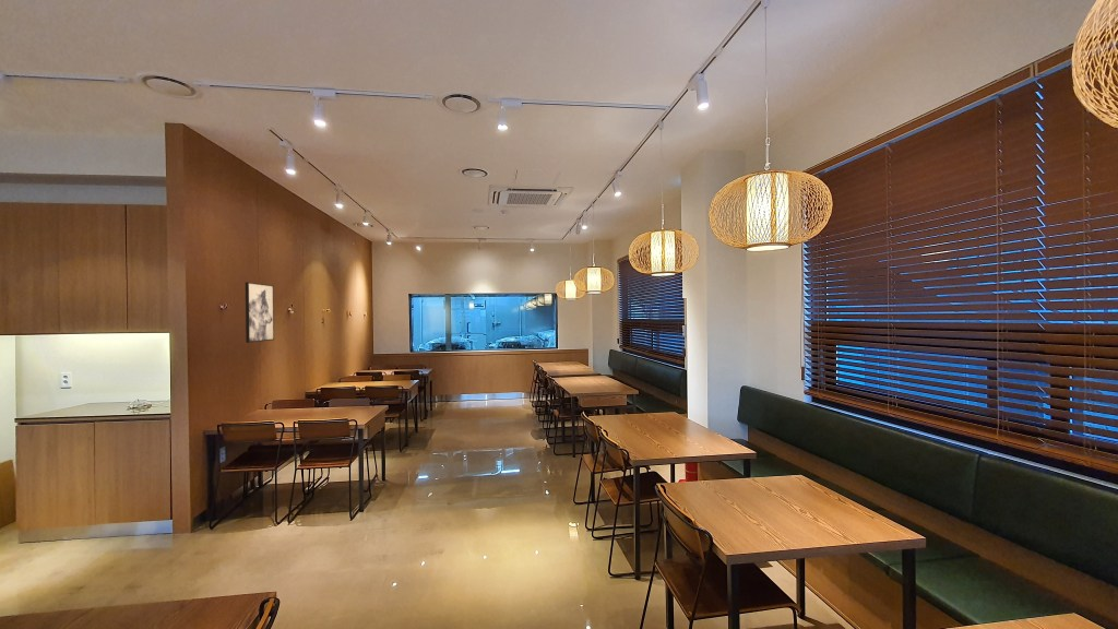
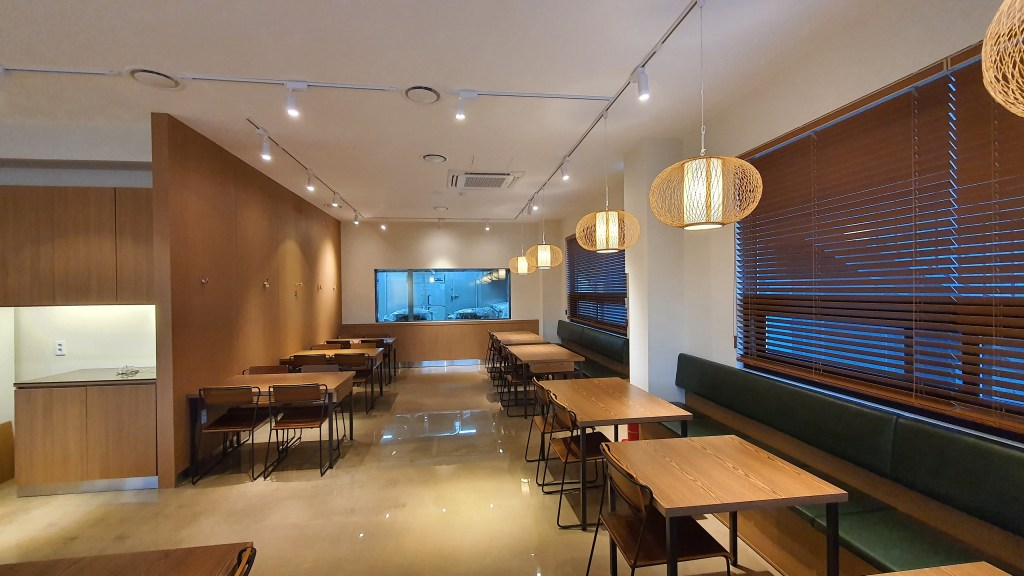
- wall art (260, 312)
